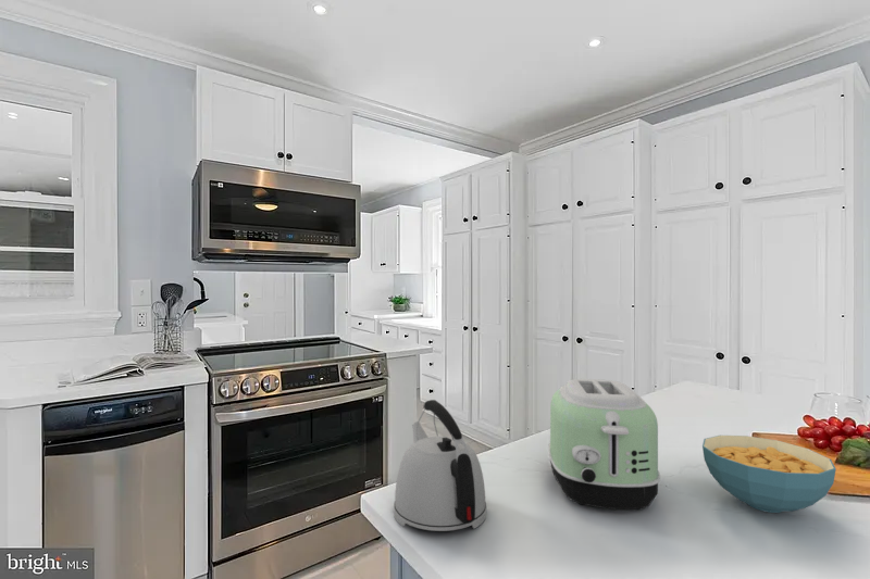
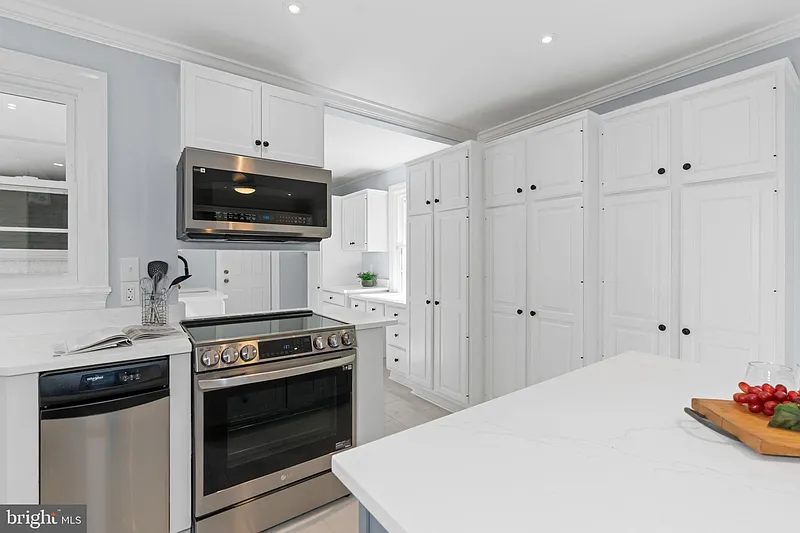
- toaster (600, 438)
- cereal bowl (763, 478)
- kettle (438, 456)
